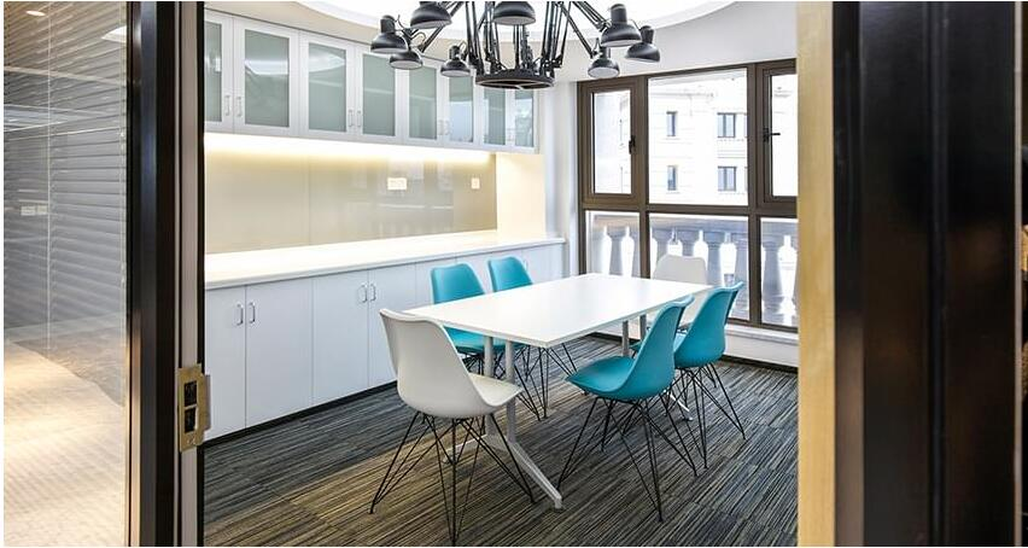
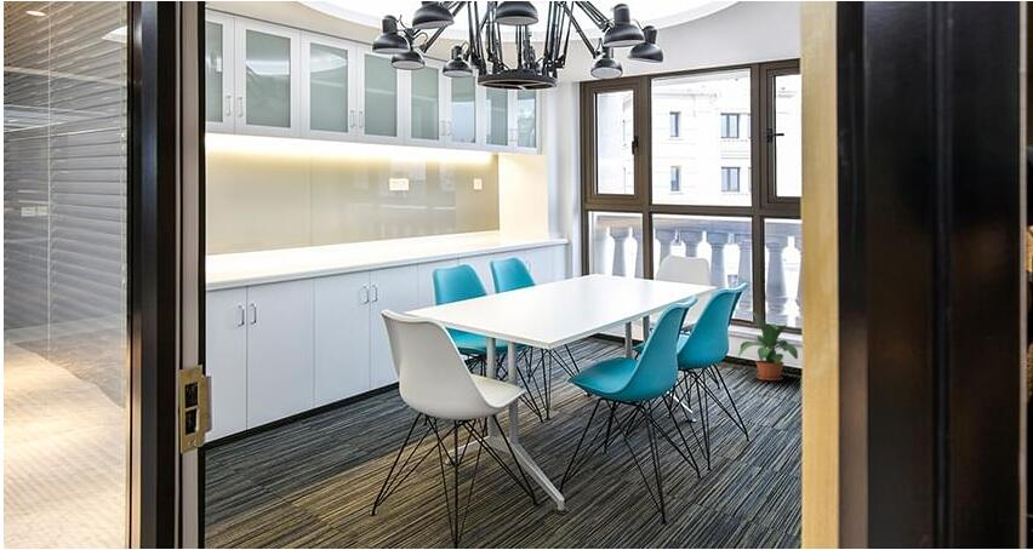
+ potted plant (770, 344)
